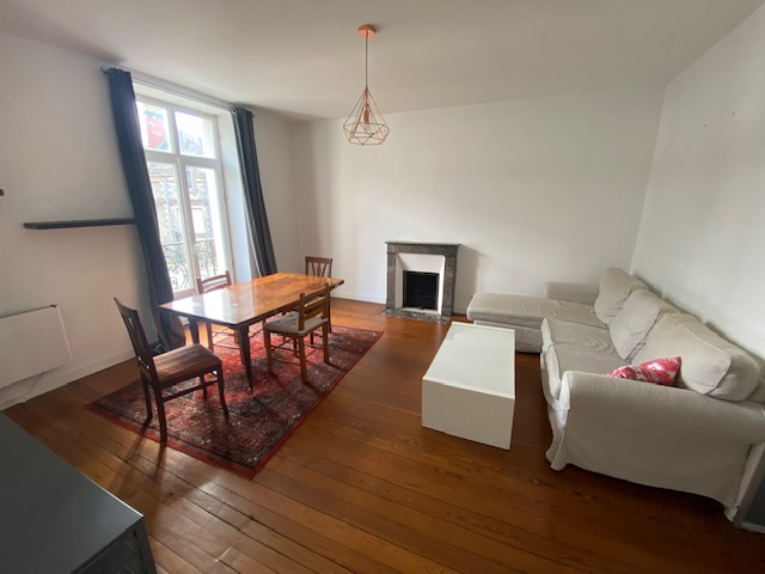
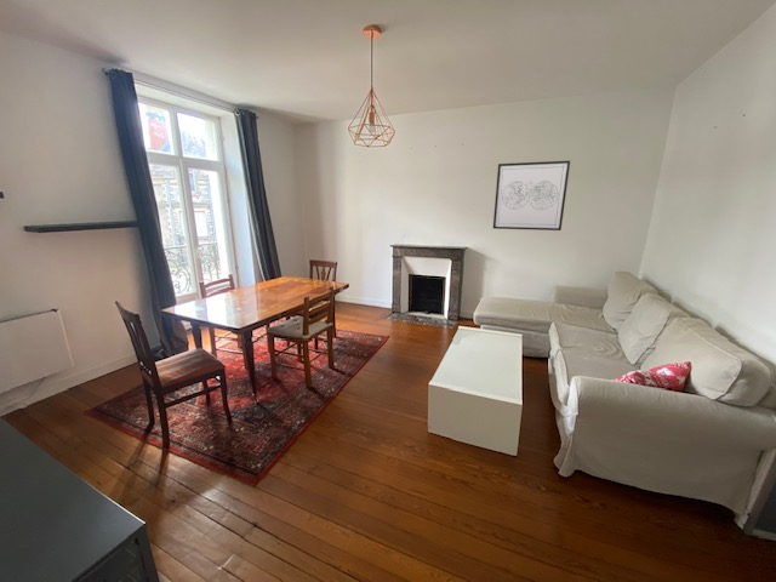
+ wall art (529, 196)
